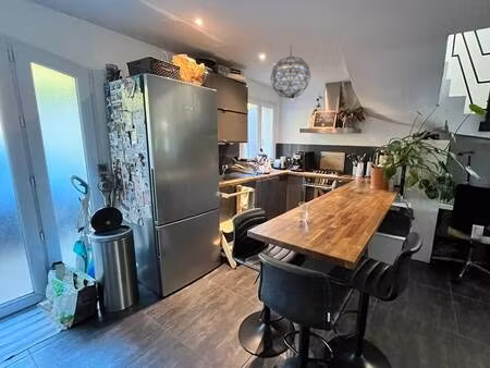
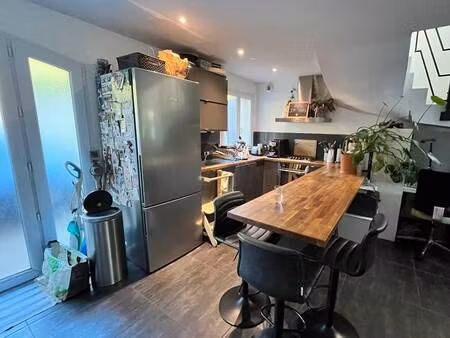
- pendant light (290, 72)
